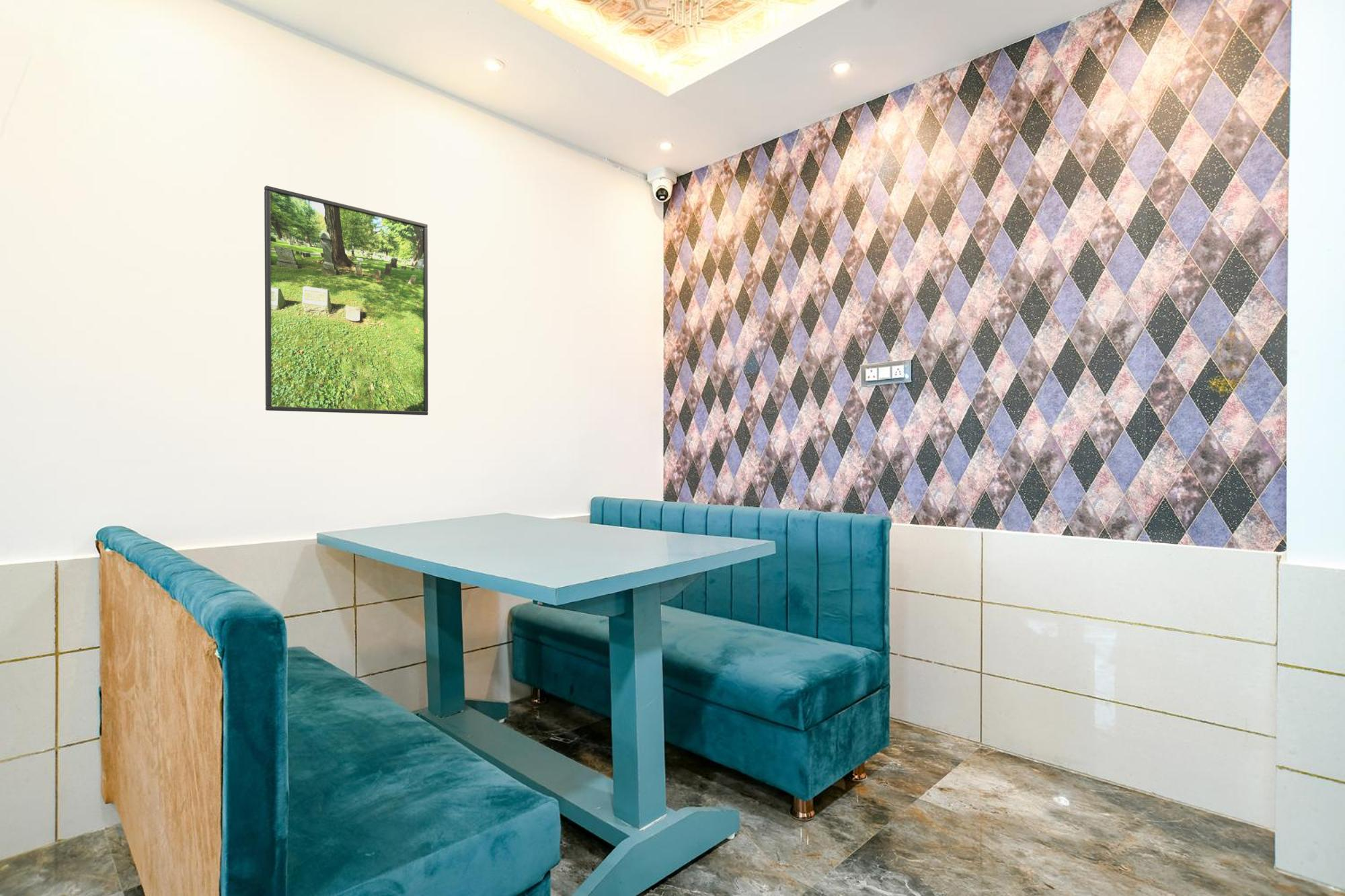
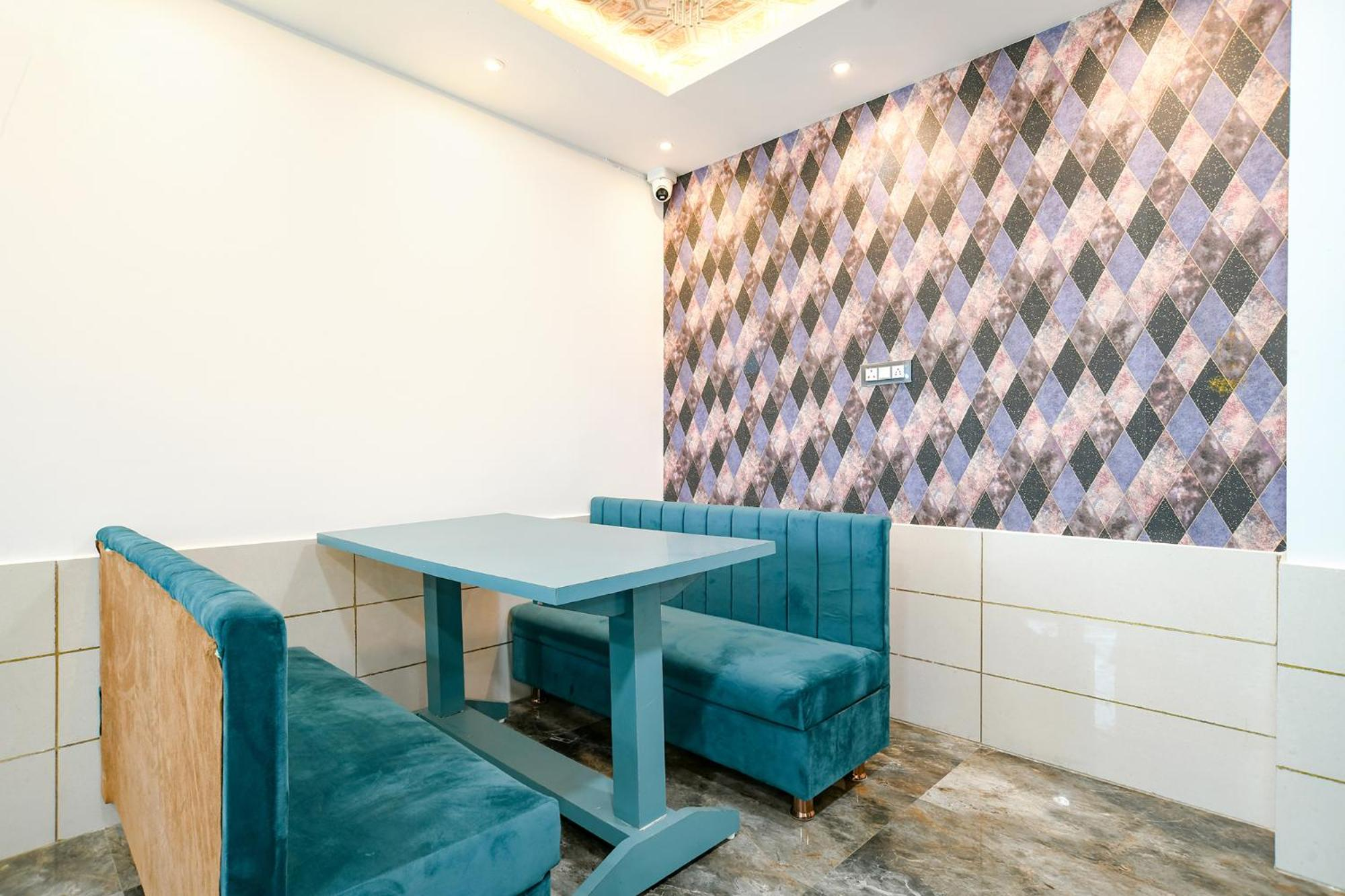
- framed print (352, 310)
